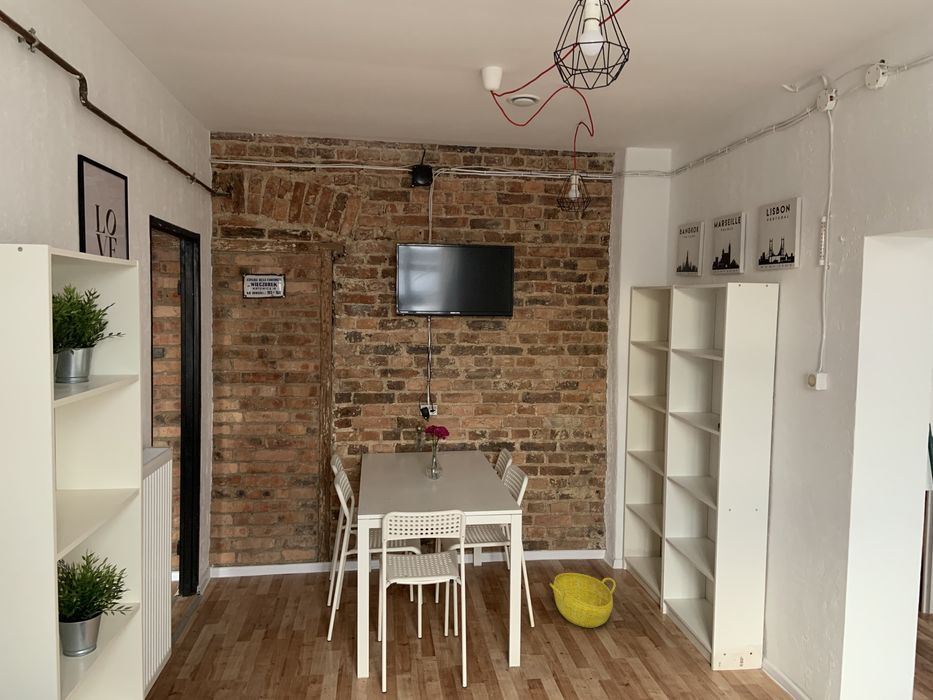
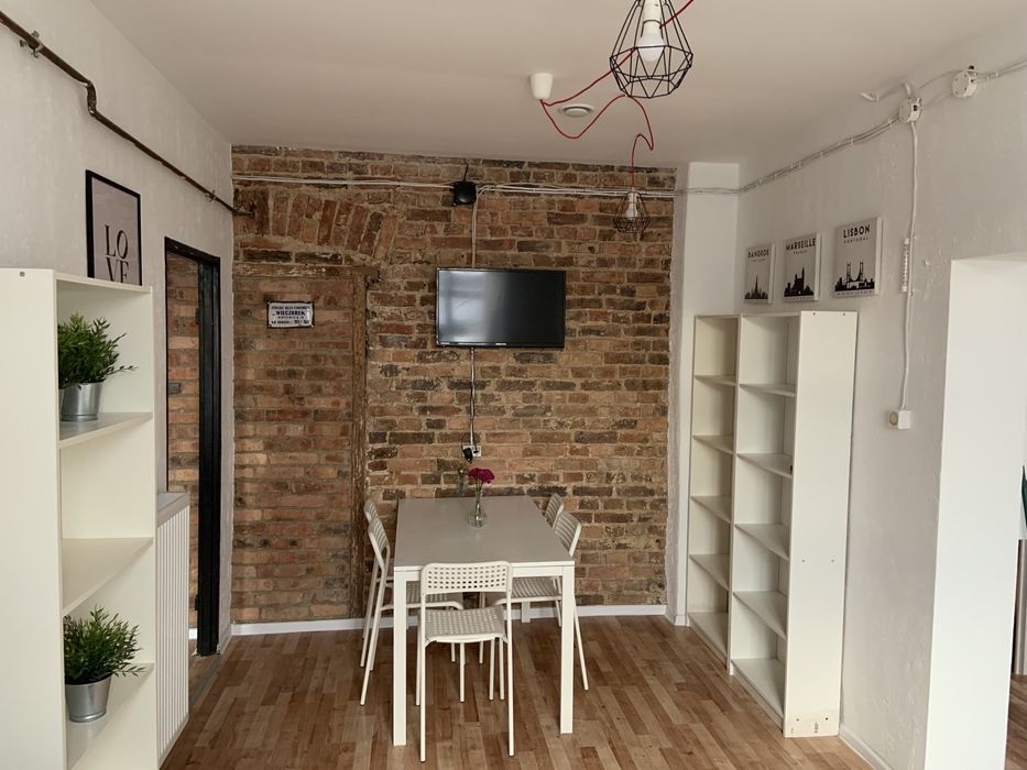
- basket (582, 598)
